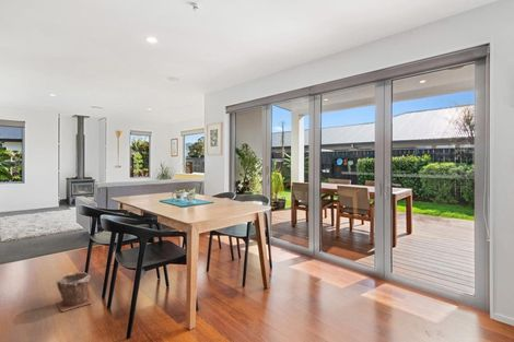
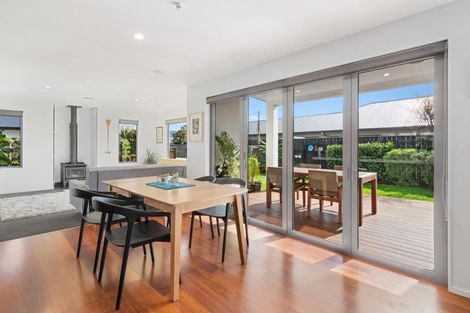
- plant pot (73, 290)
